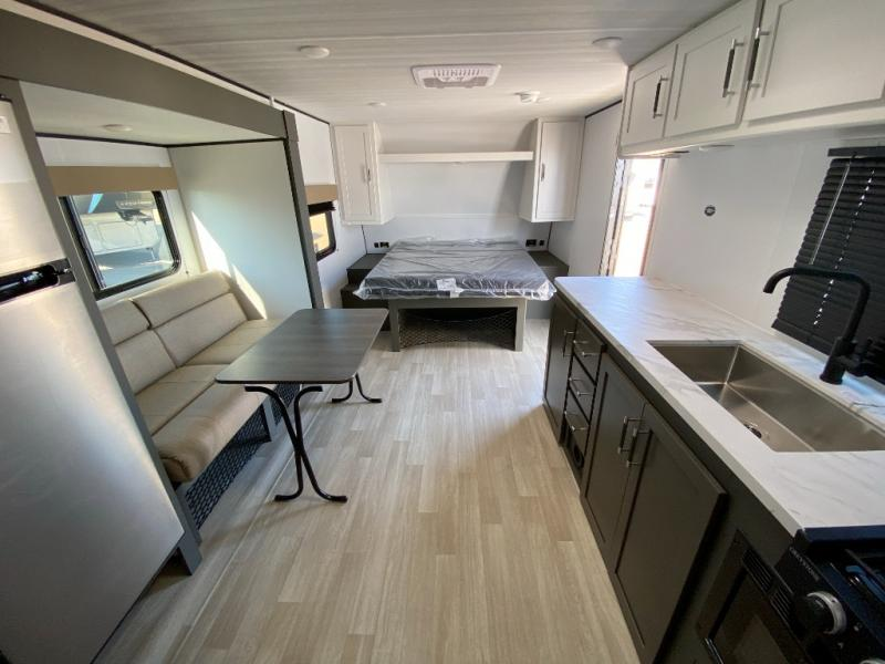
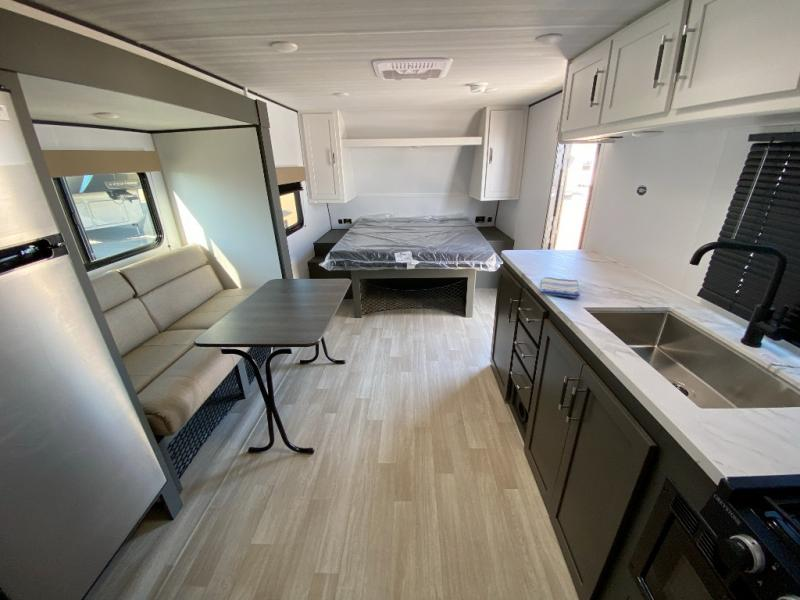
+ dish towel (559, 286)
